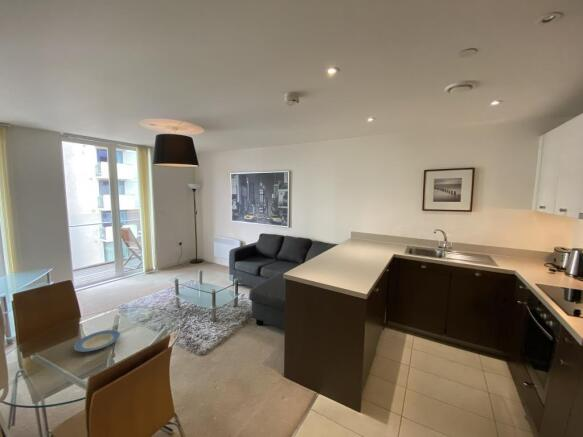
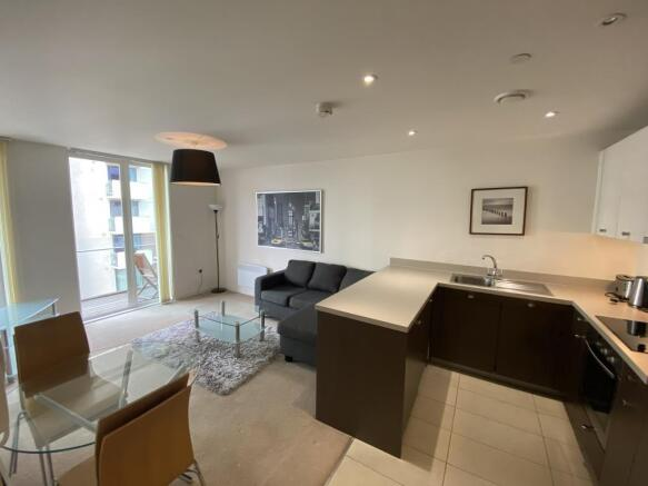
- plate (98, 342)
